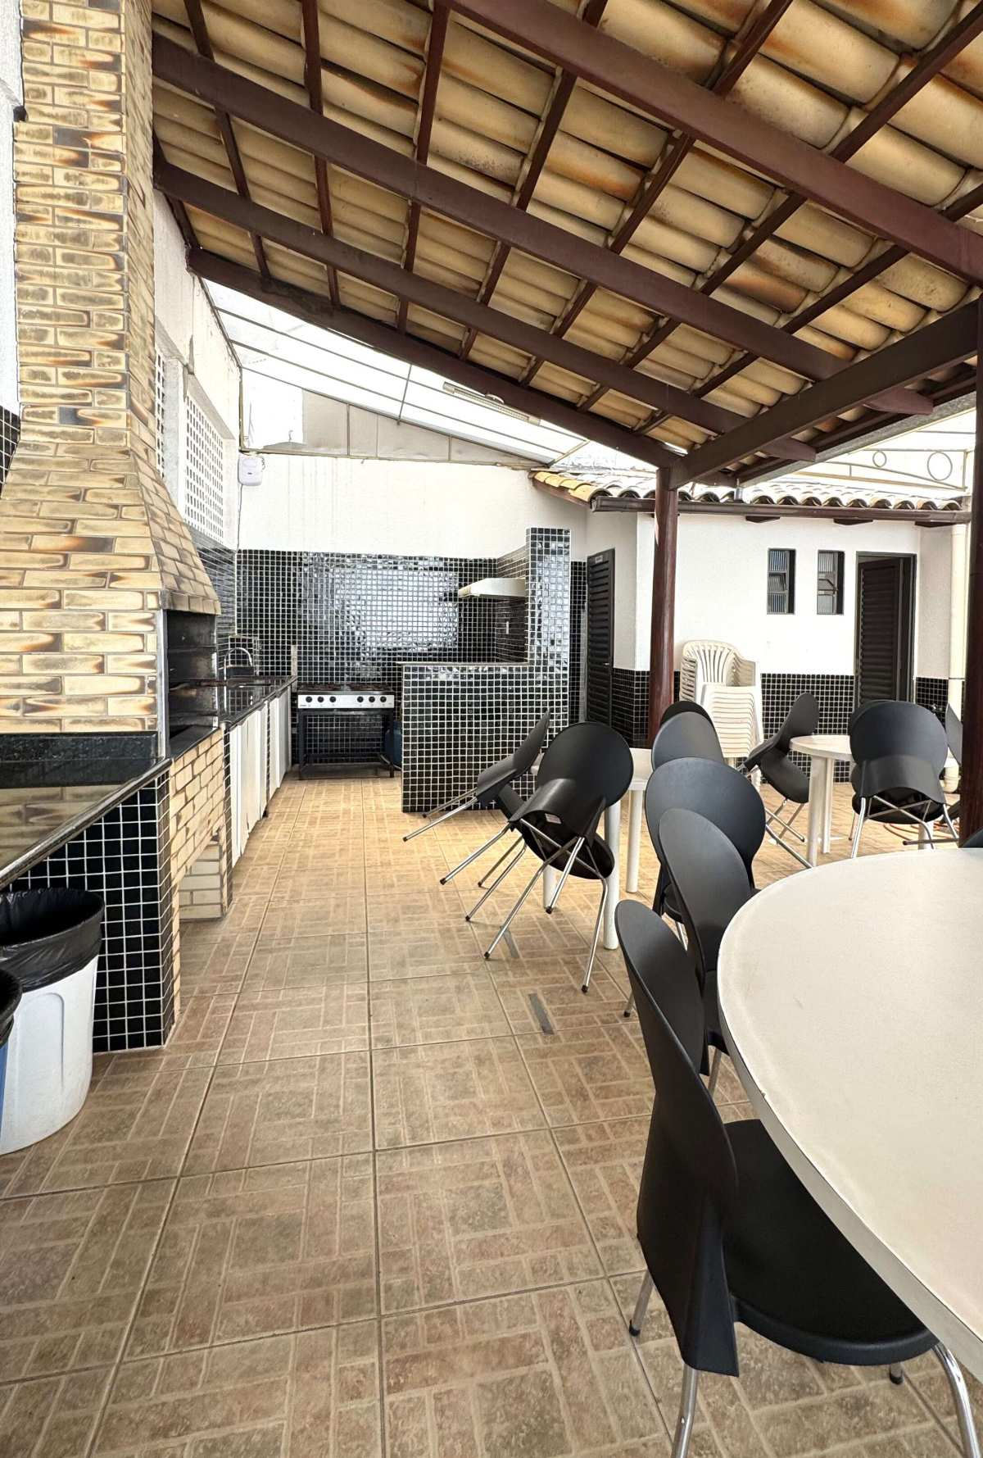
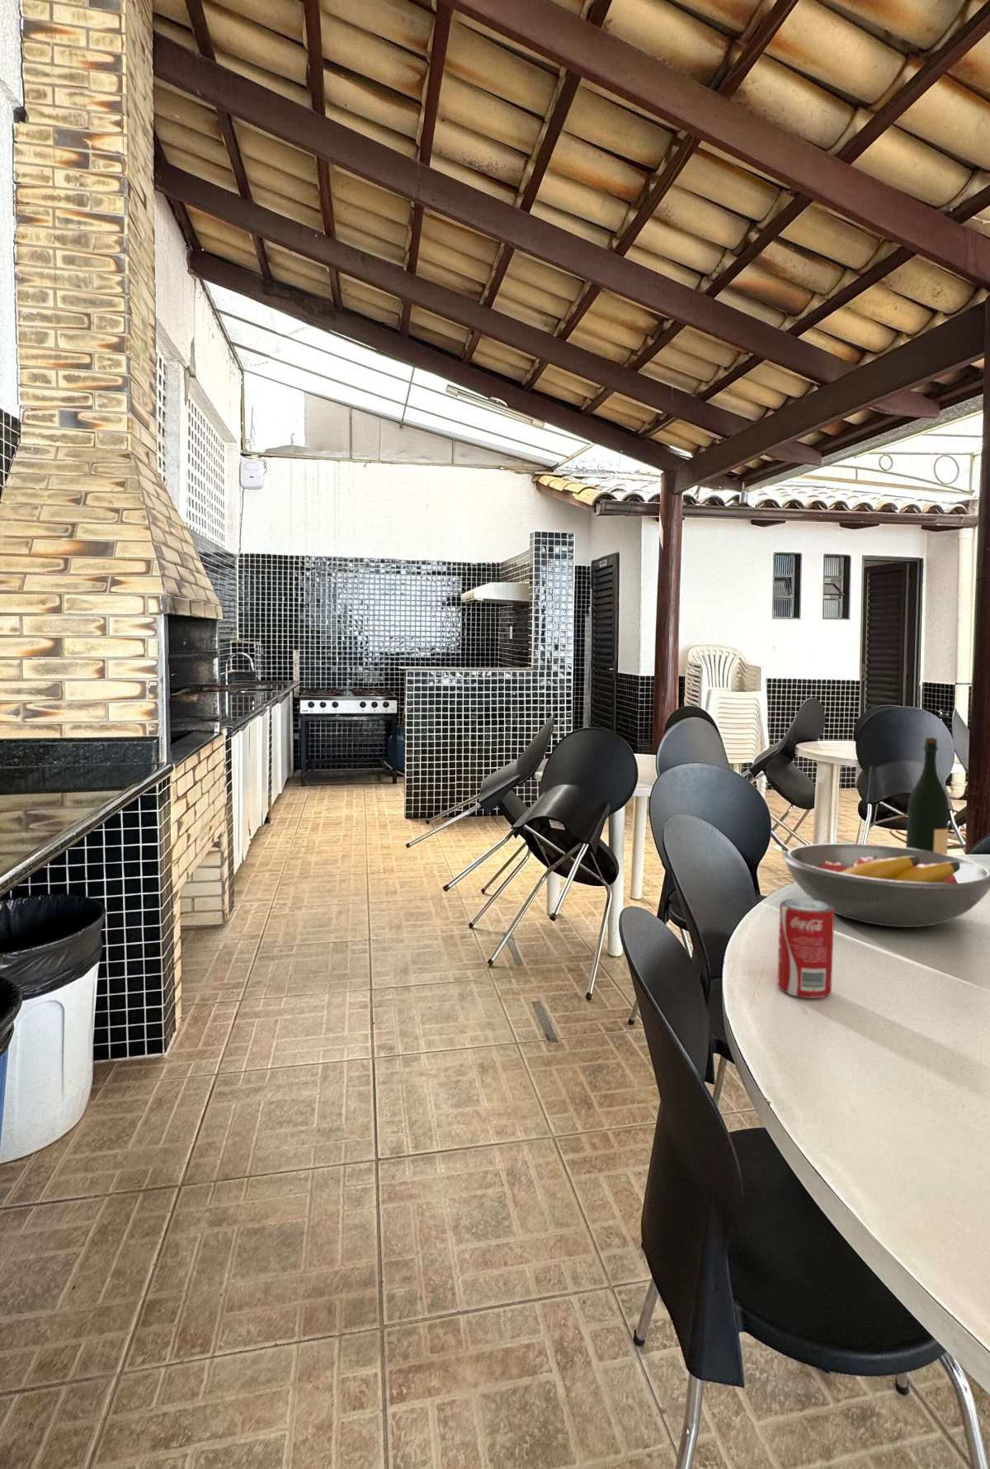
+ wine bottle (928, 806)
+ fruit bowl (883, 881)
+ beverage can (805, 947)
